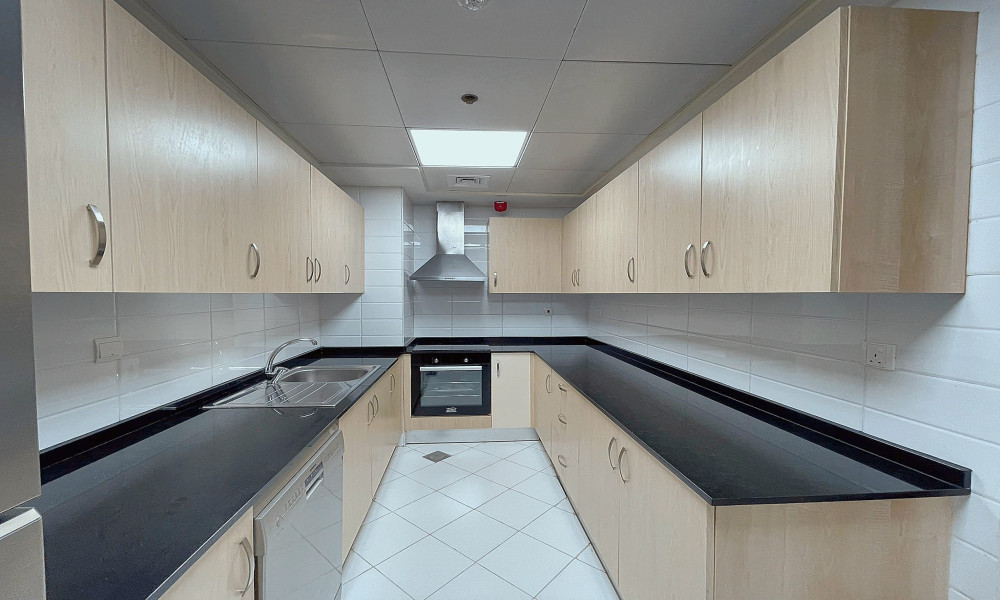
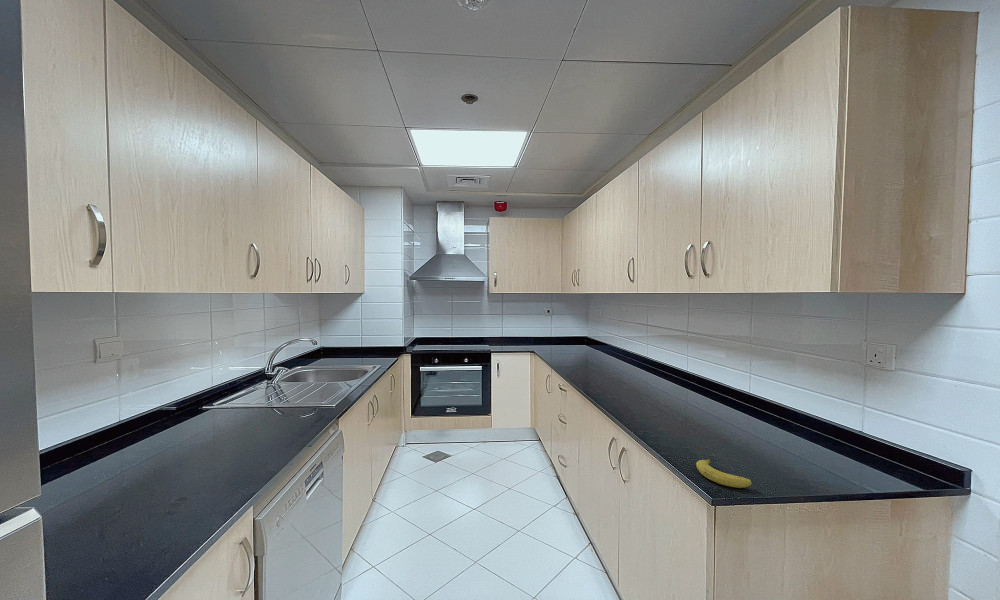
+ fruit (719, 471)
